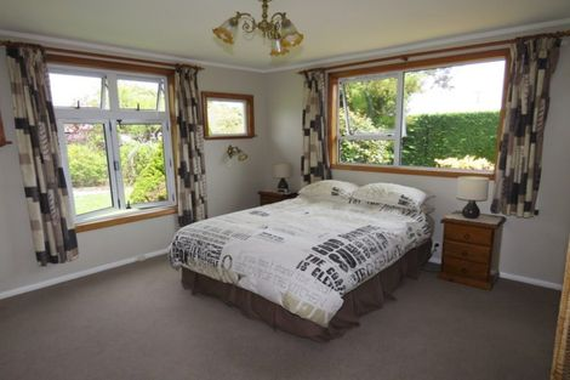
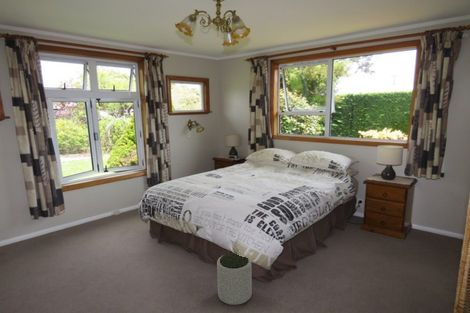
+ plant pot (234, 277)
